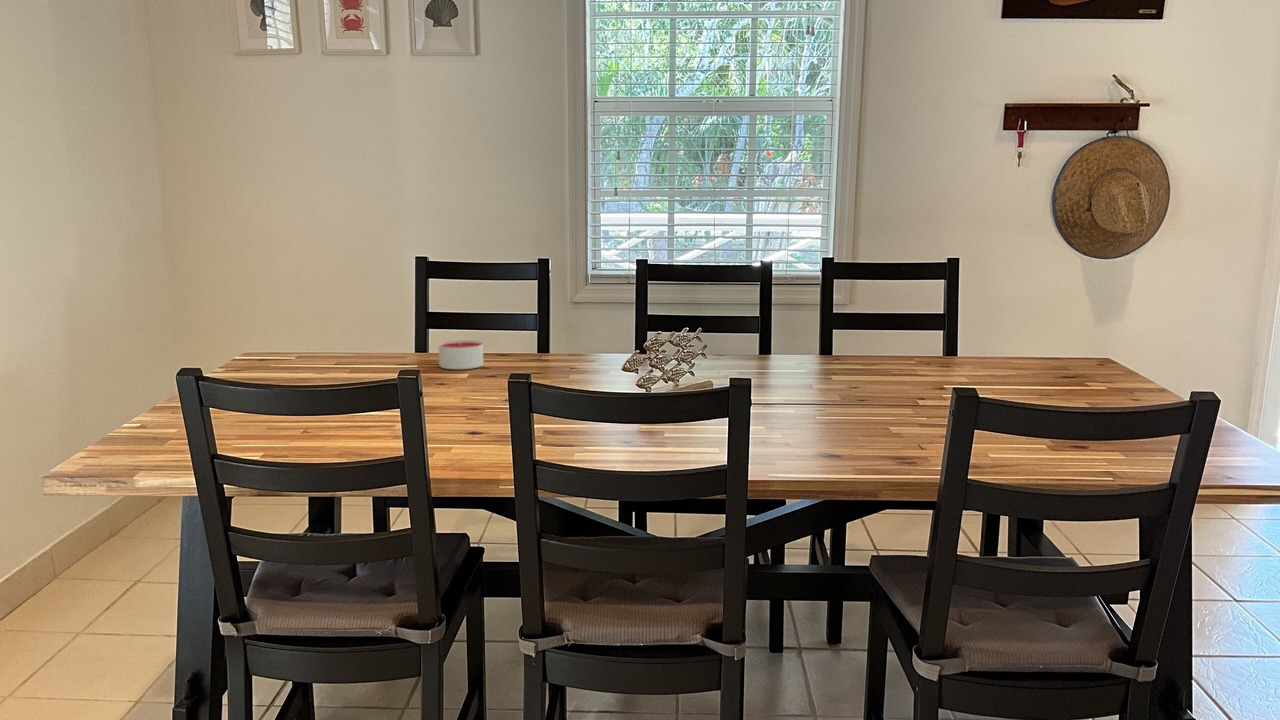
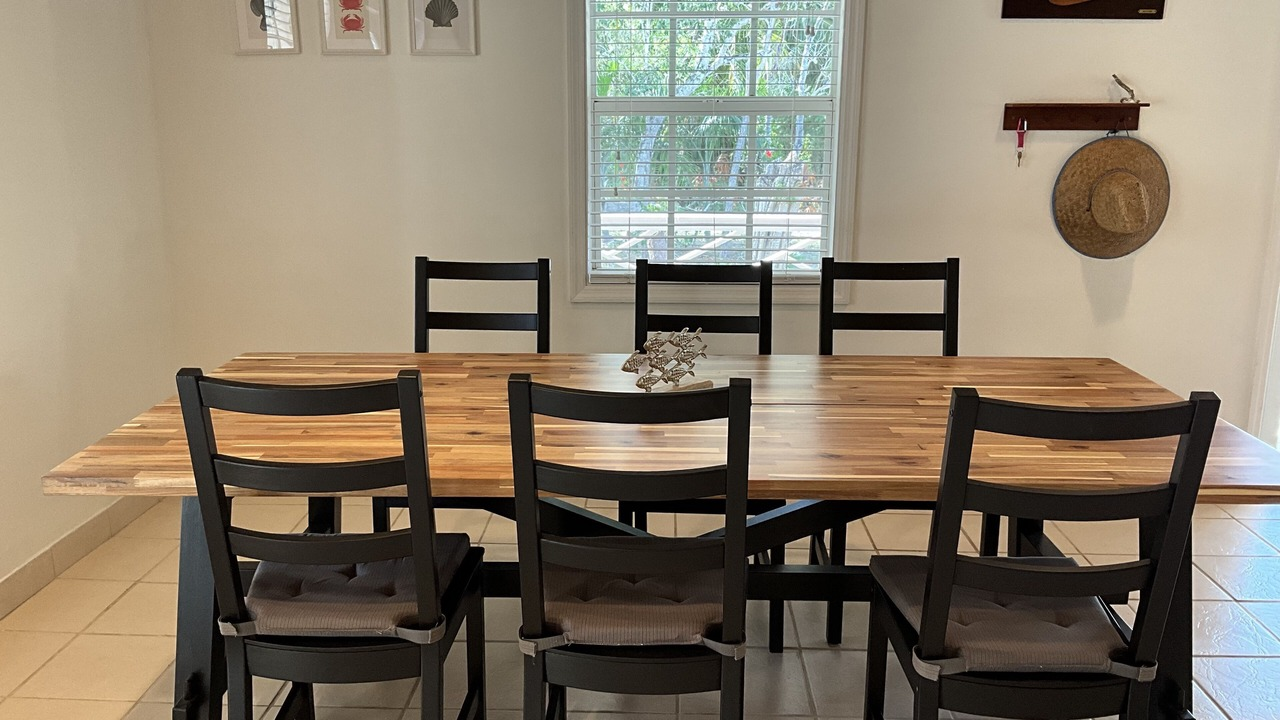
- candle (461, 353)
